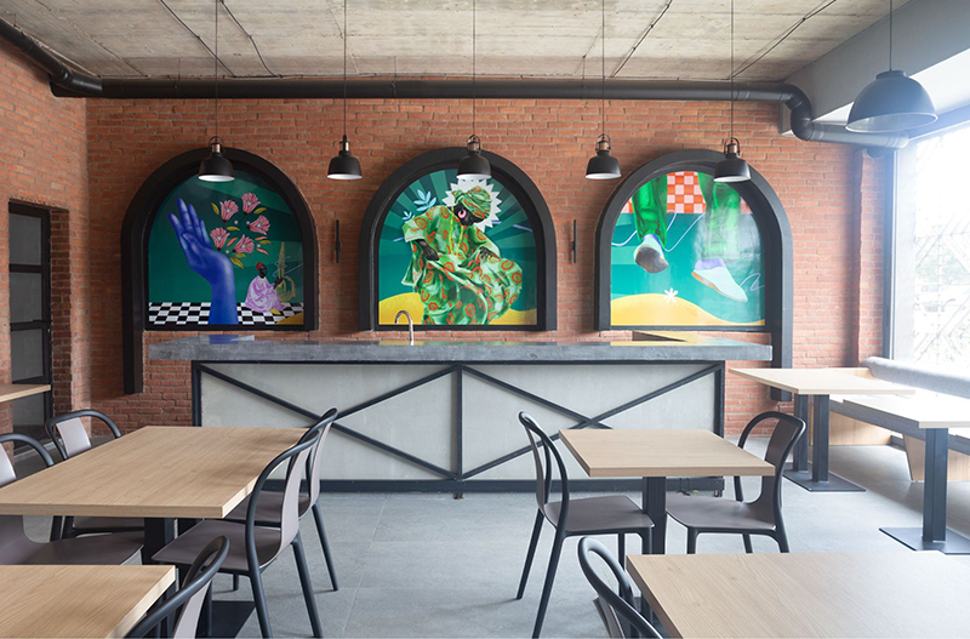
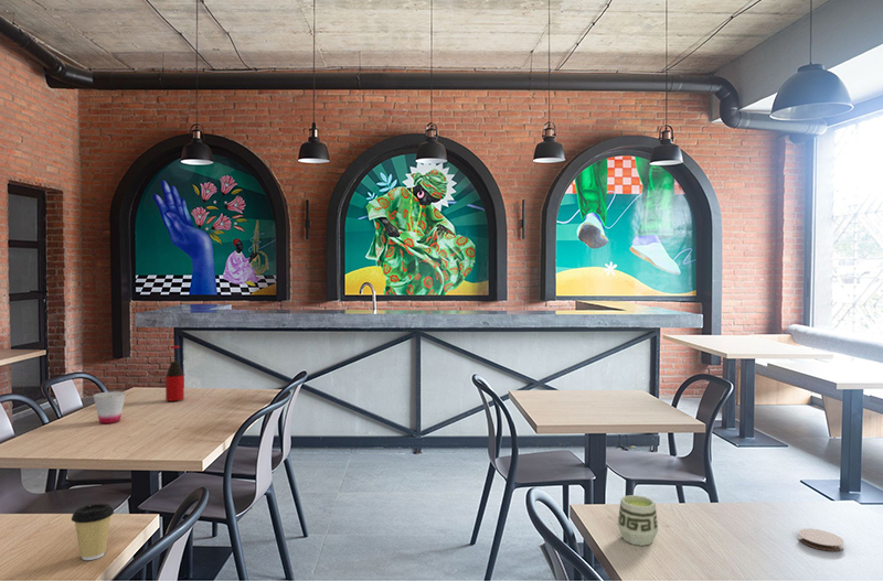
+ coaster (820, 539)
+ cup (109, 408)
+ cup (637, 519)
+ bottle (174, 373)
+ coffee cup (93, 530)
